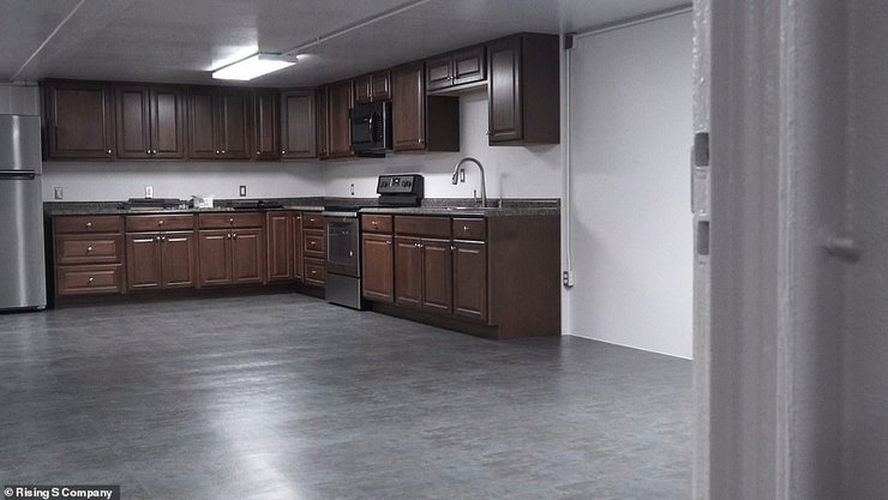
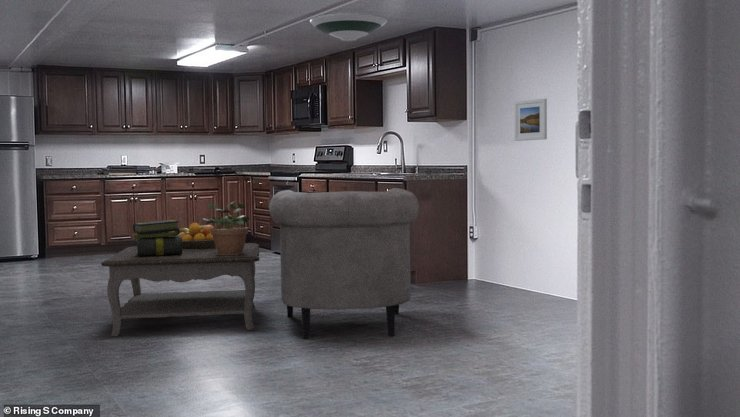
+ fruit bowl (200, 234)
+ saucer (348, 30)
+ chair (345, 258)
+ stack of books (157, 237)
+ potted plant (229, 227)
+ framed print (530, 120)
+ coffee table (187, 281)
